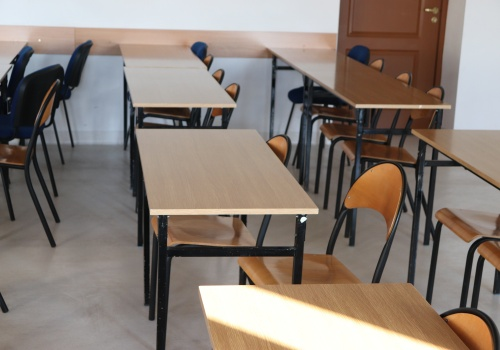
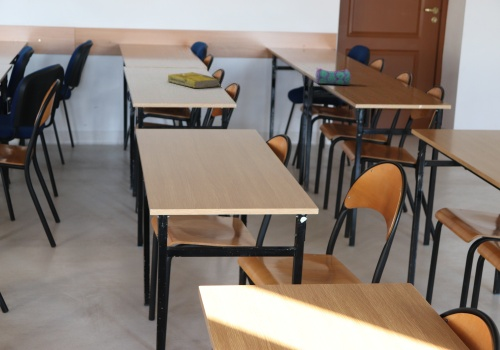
+ pencil case (333, 76)
+ book (193, 79)
